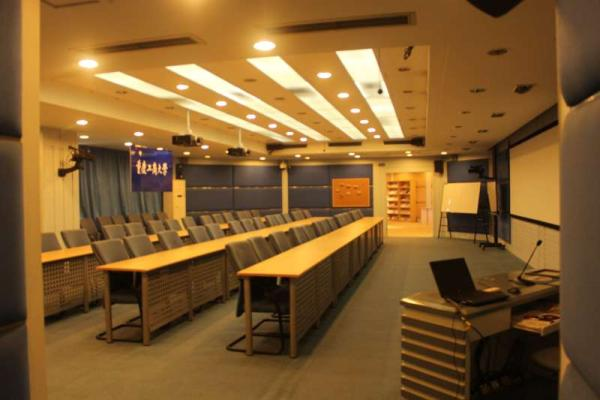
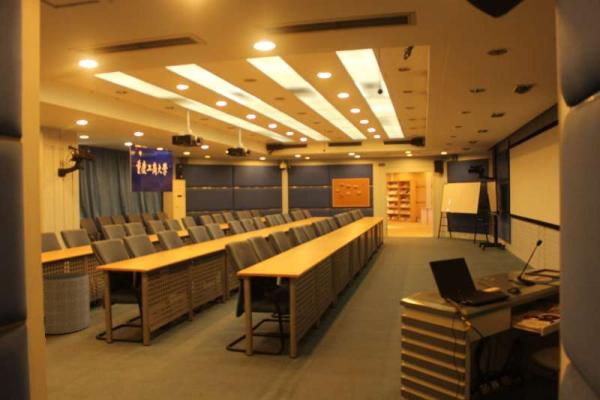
+ trash can (63, 302)
